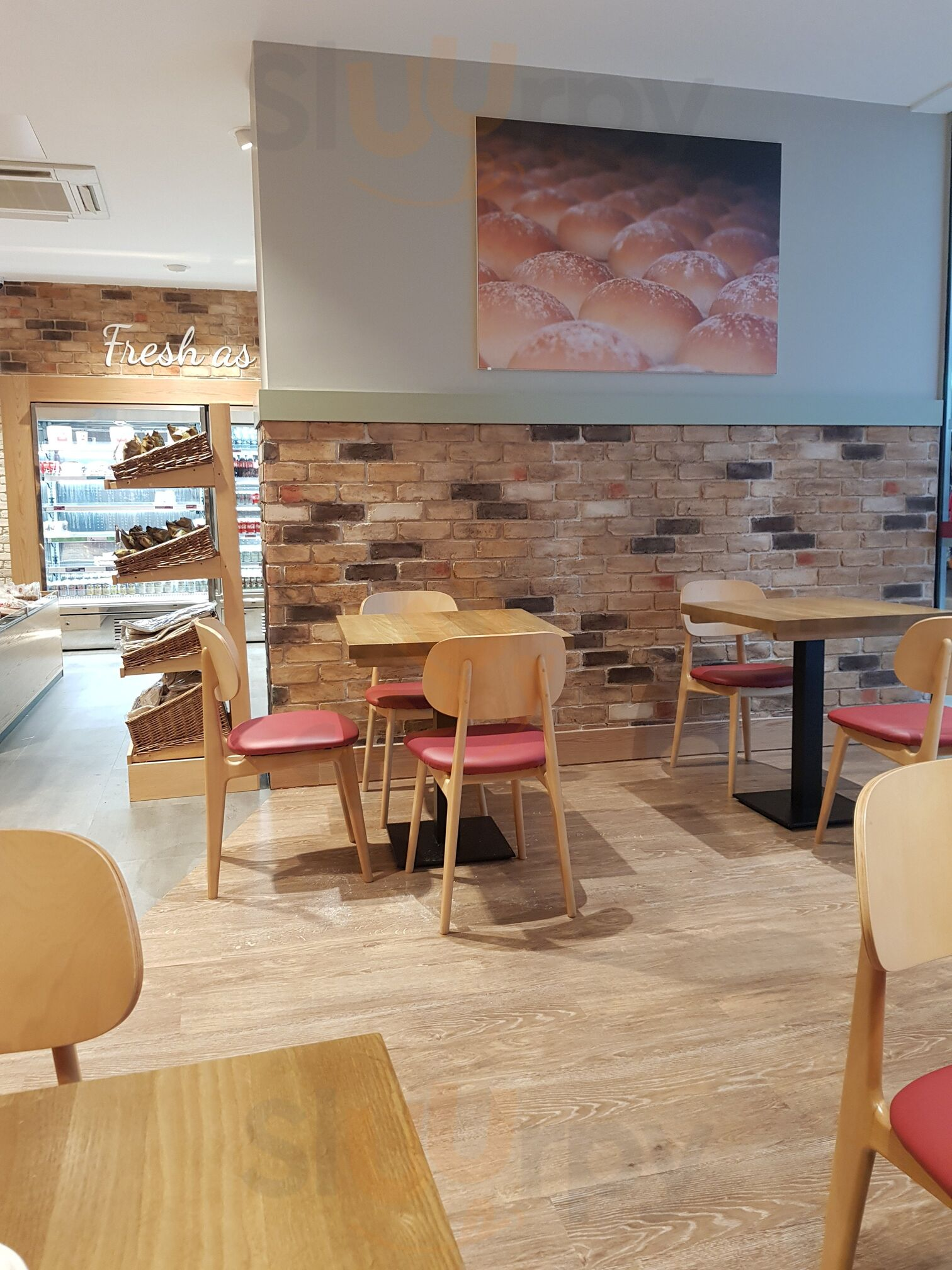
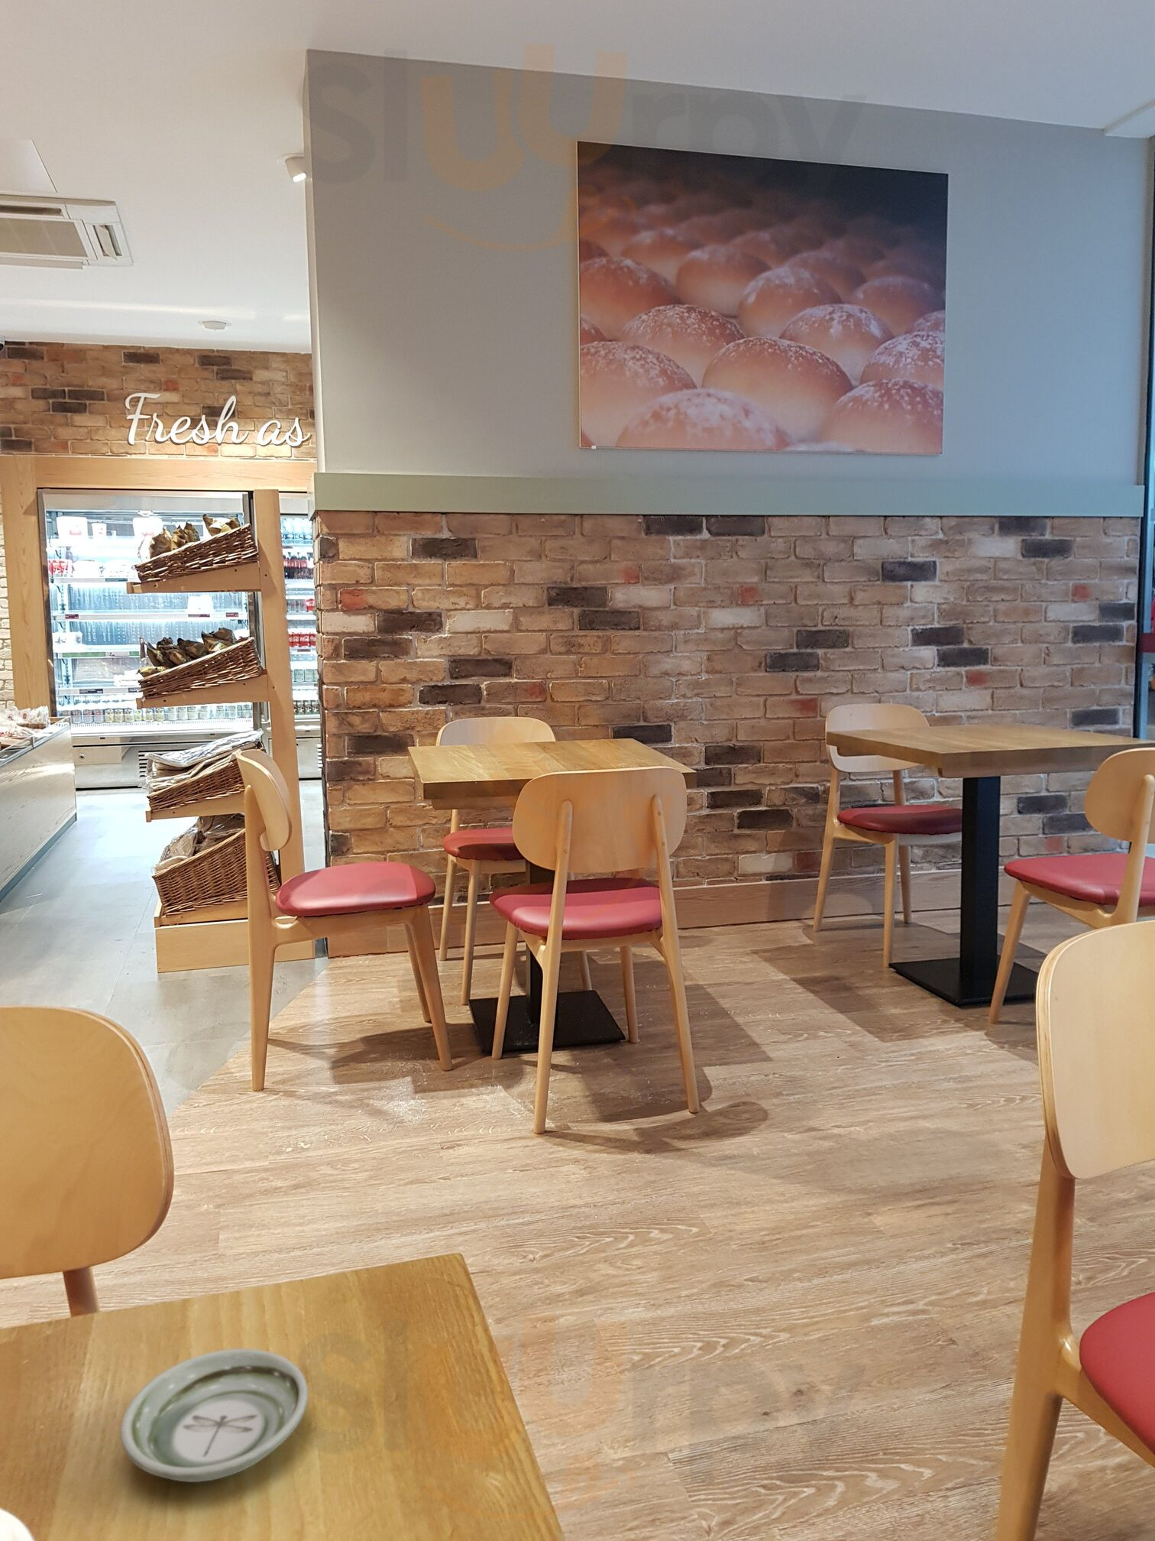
+ saucer (217, 1425)
